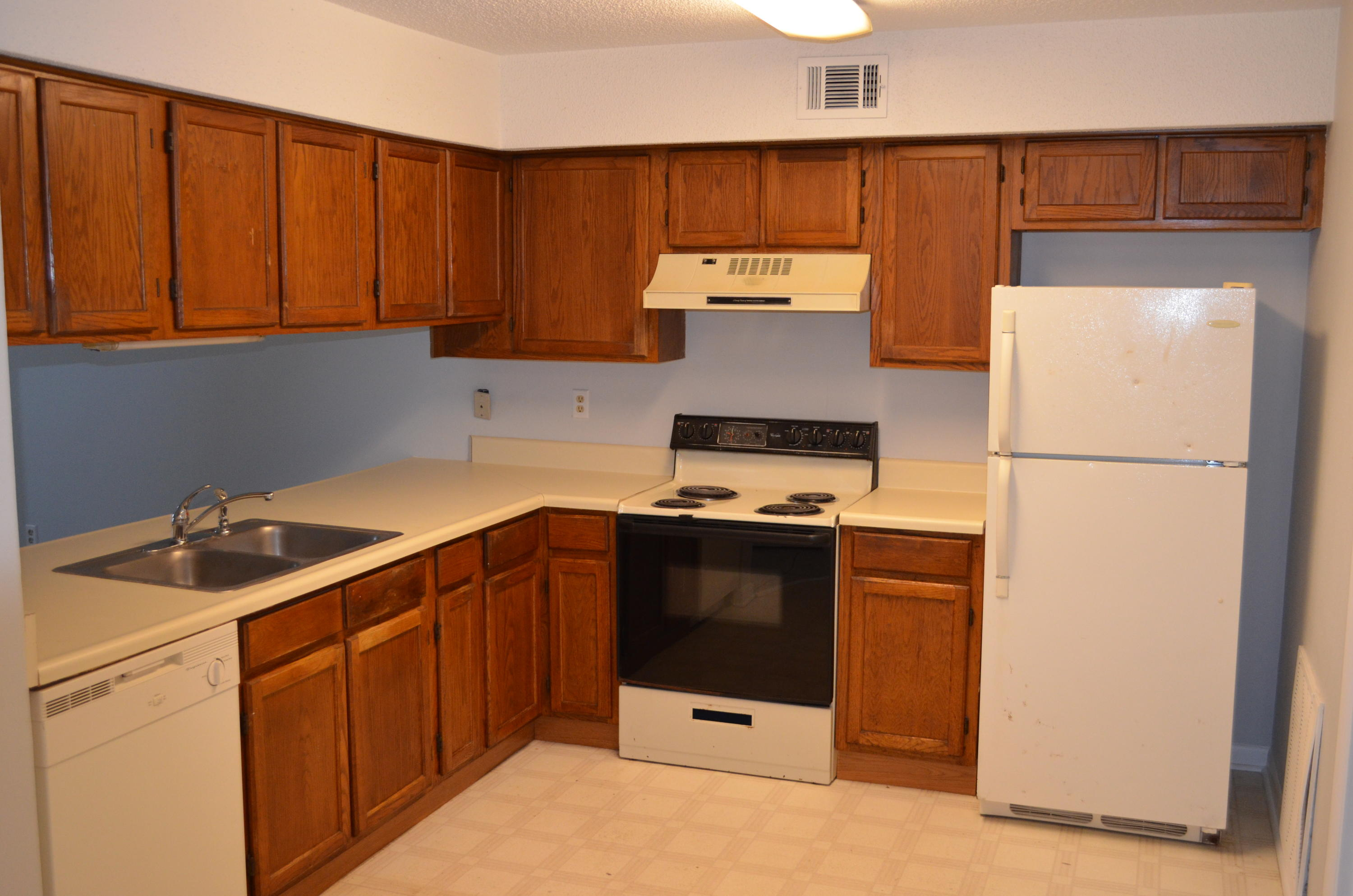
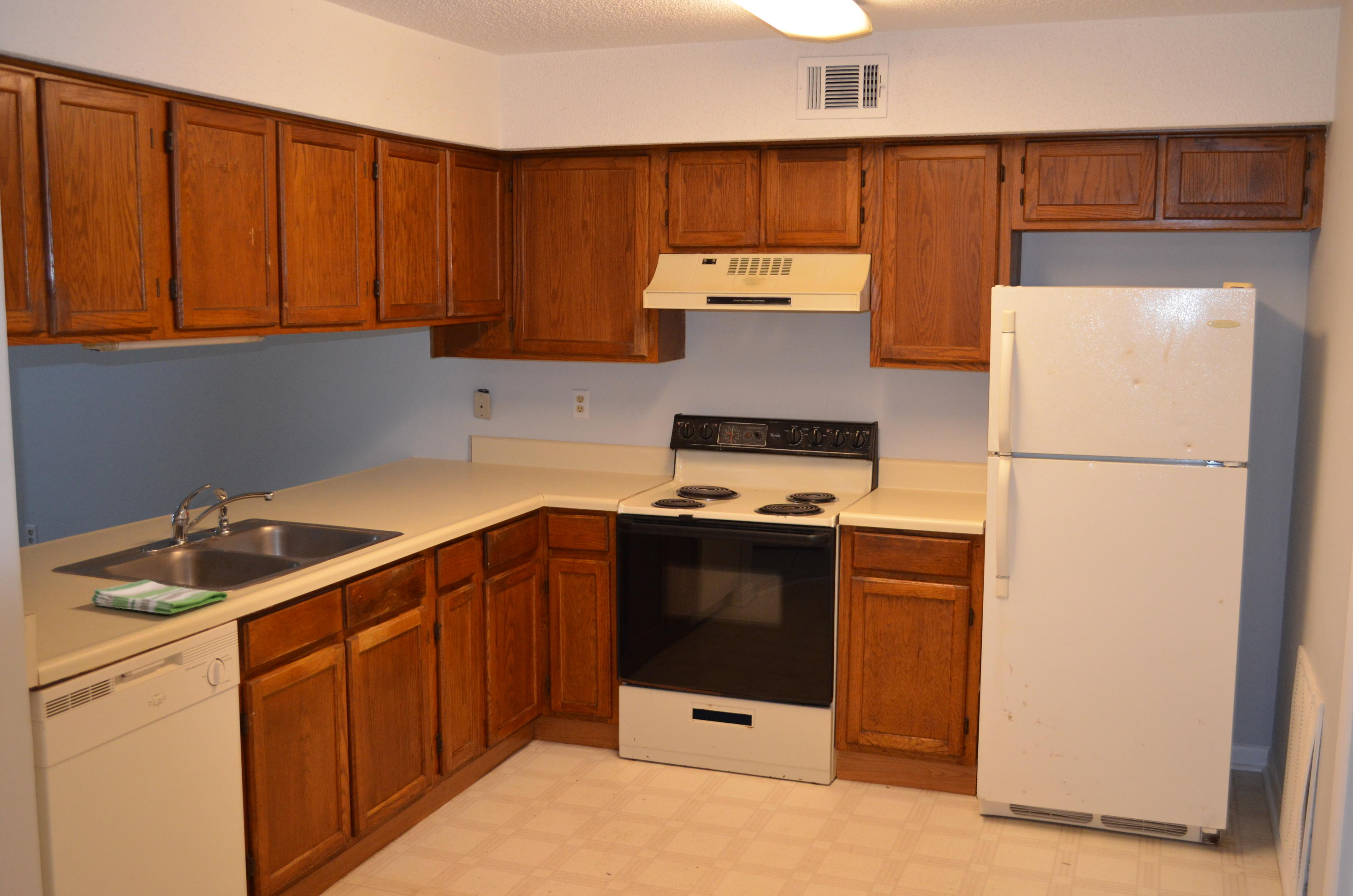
+ dish towel (160, 594)
